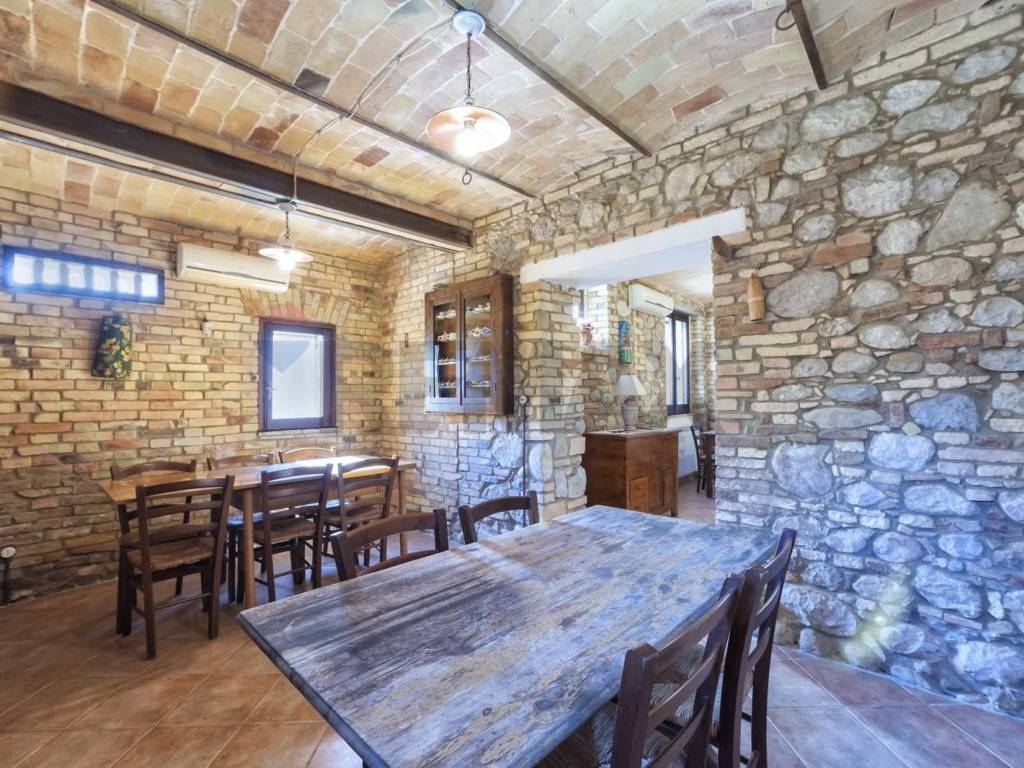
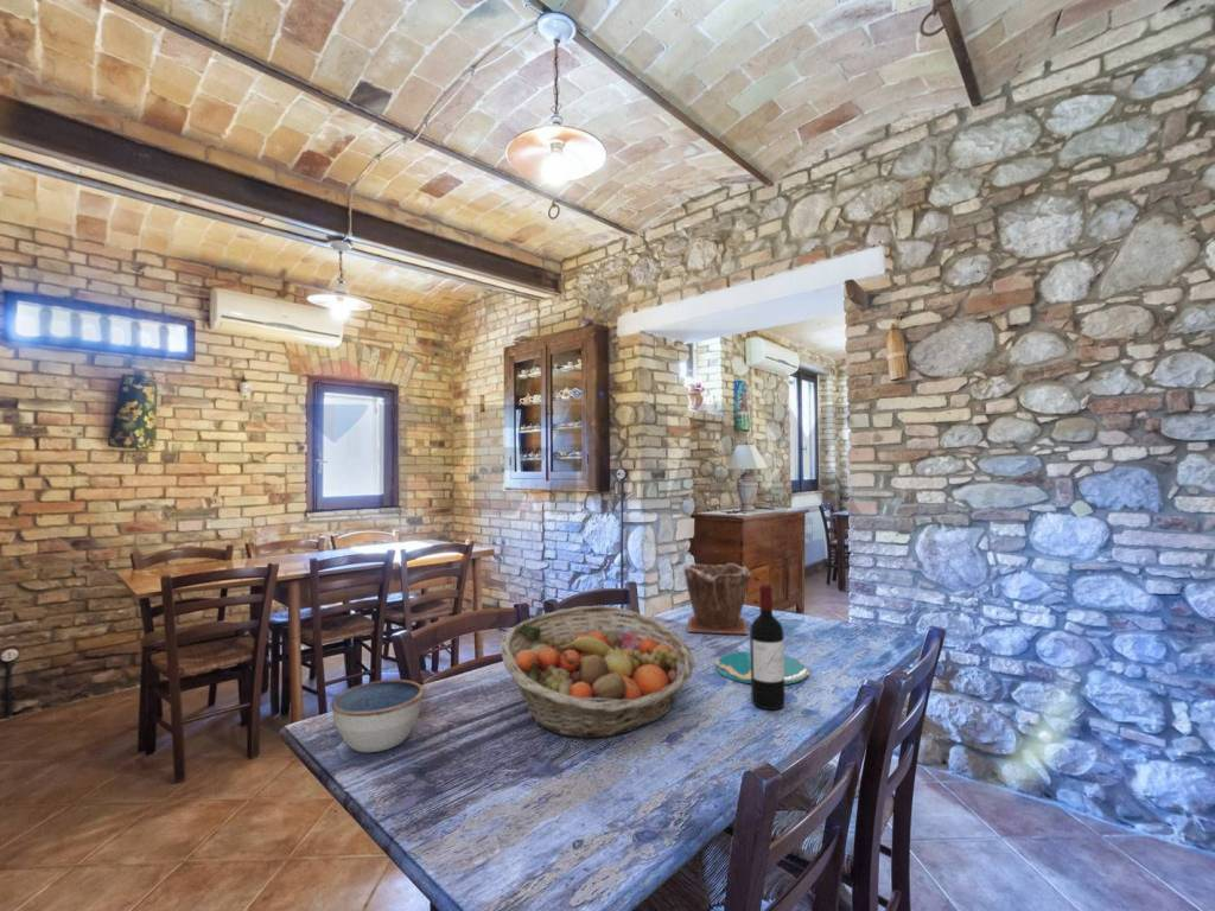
+ plate (750, 660)
+ wine bottle (766, 644)
+ plant pot (715, 595)
+ bowl (379, 718)
+ fruit basket (598, 664)
